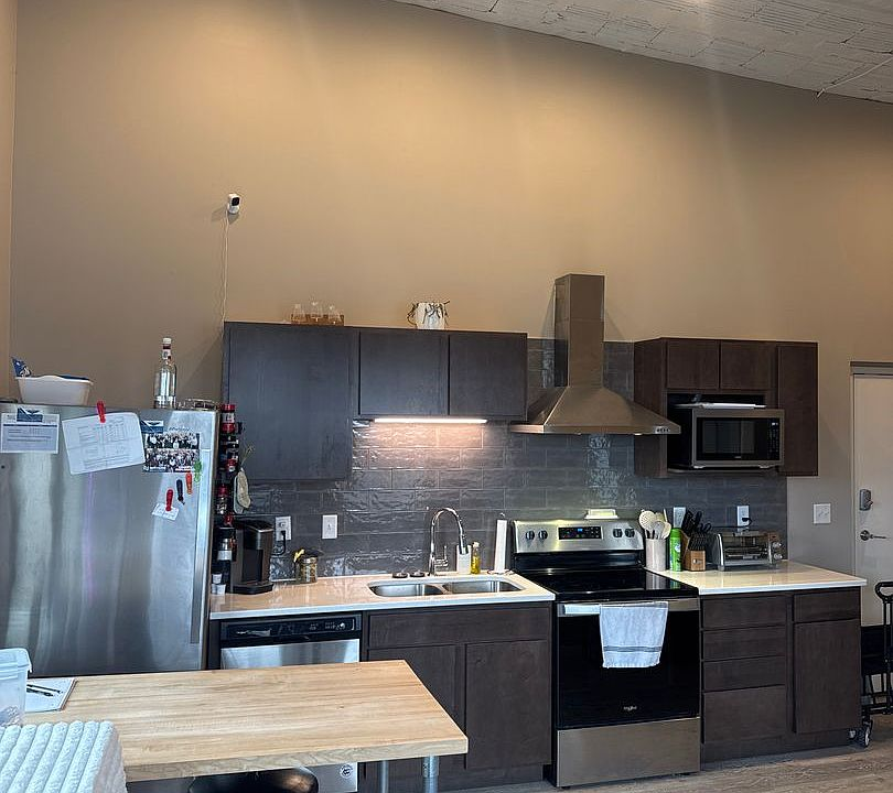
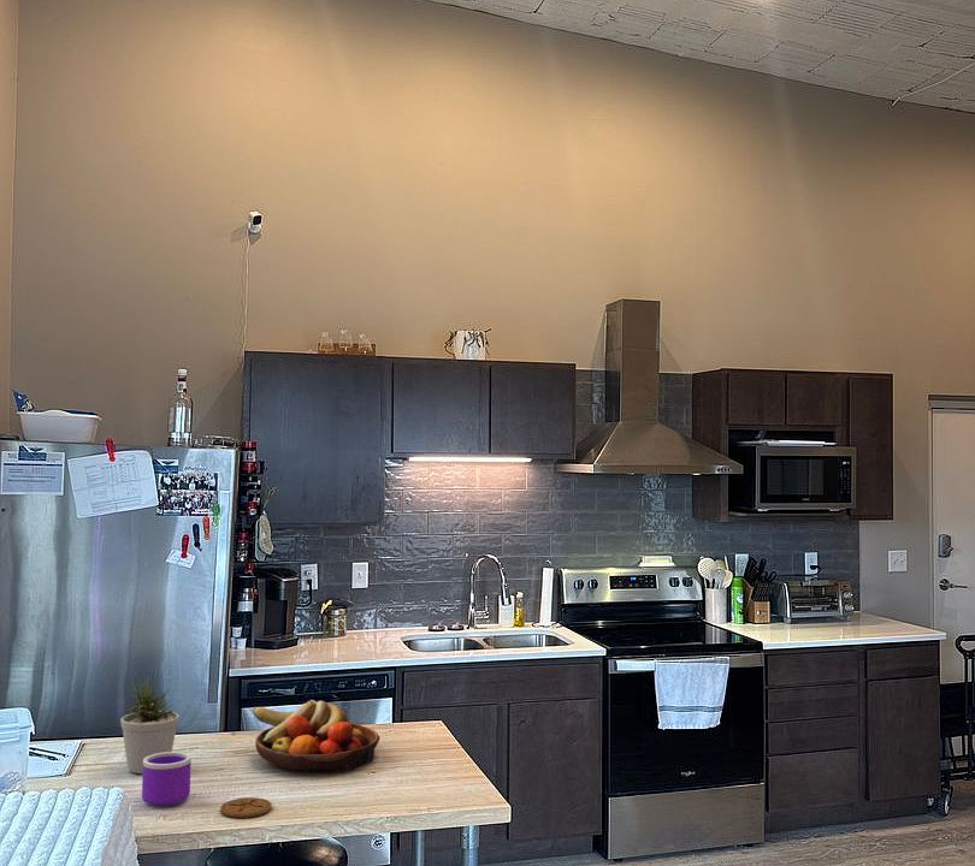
+ mug (169, 777)
+ potted plant (150, 723)
+ fruit bowl (317, 731)
+ coaster (246, 807)
